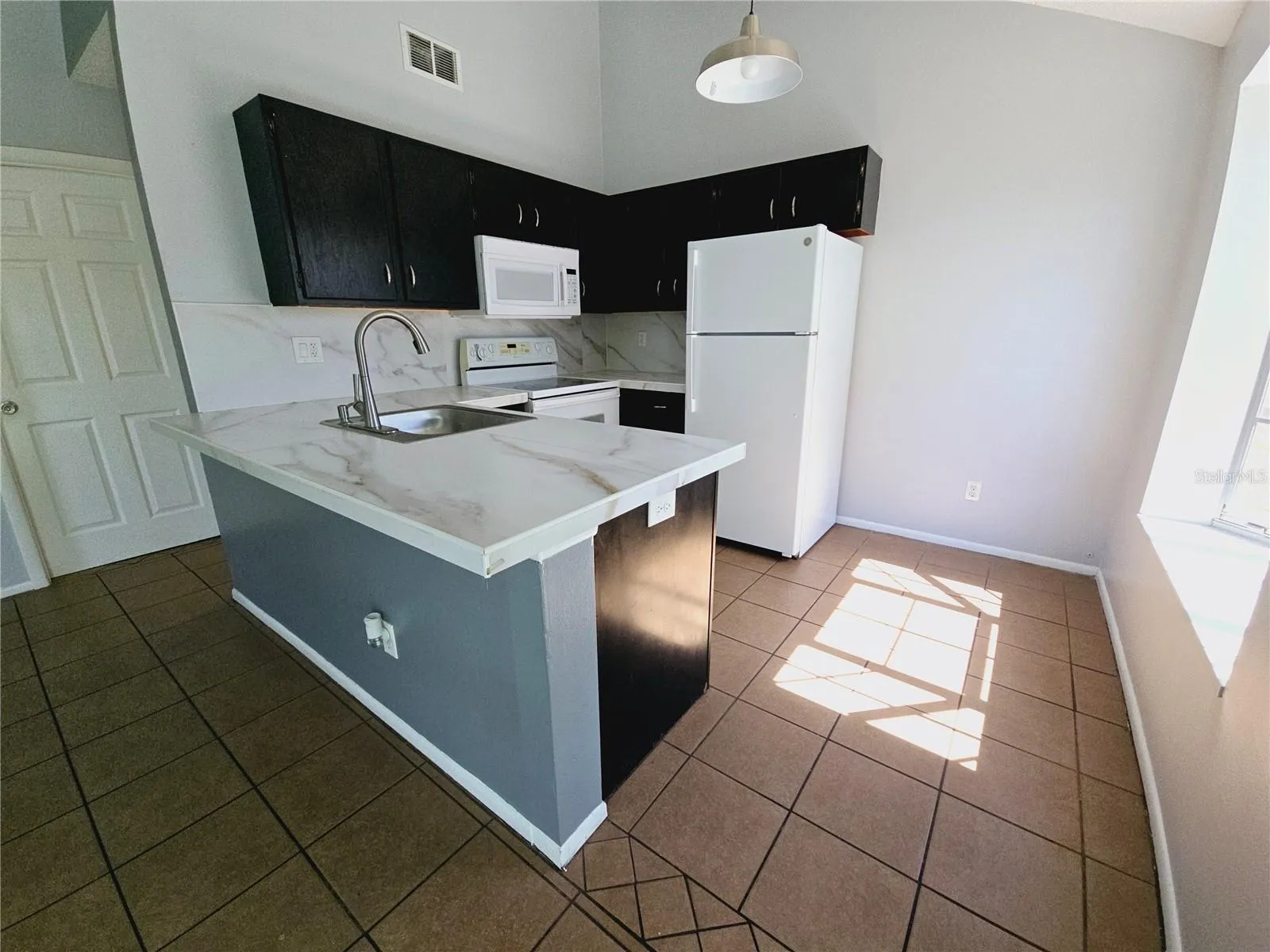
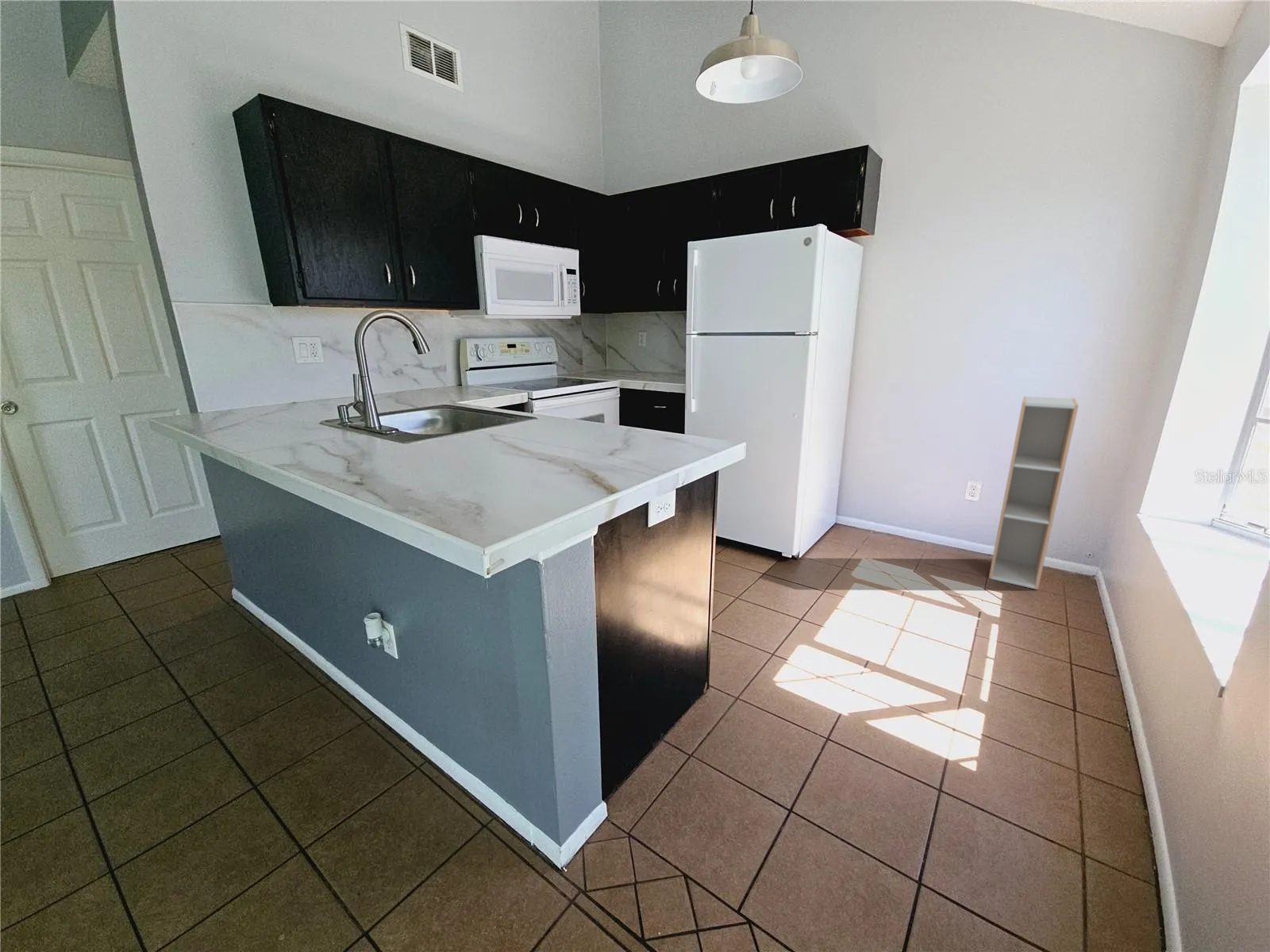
+ shelf unit (1030, 490)
